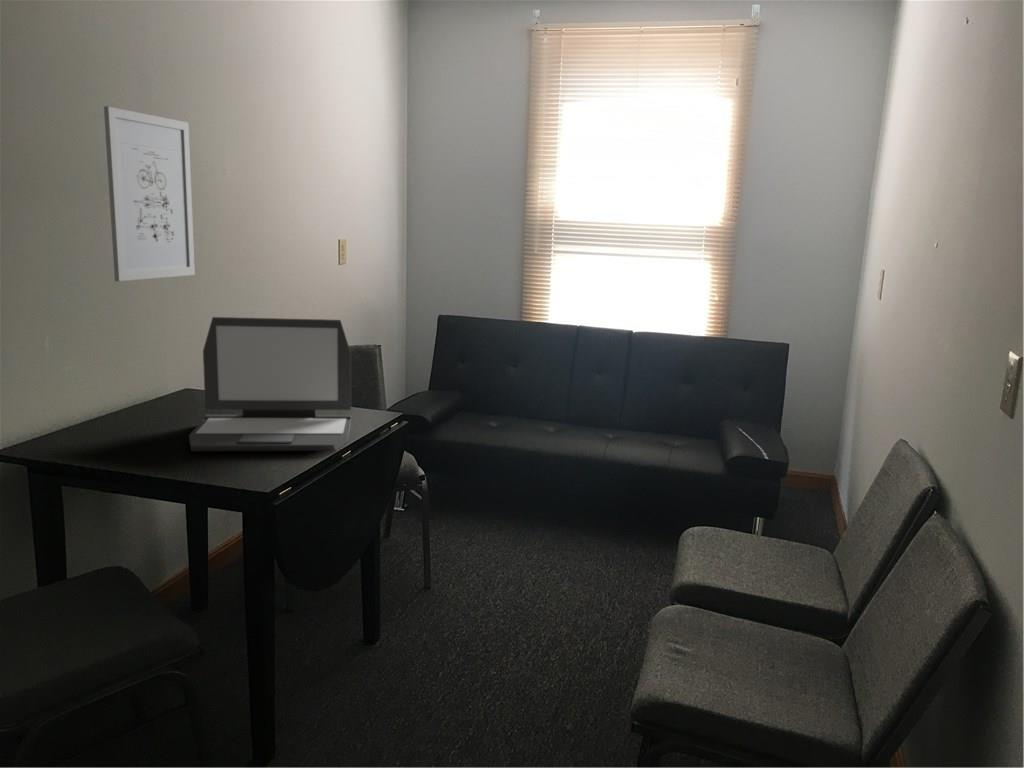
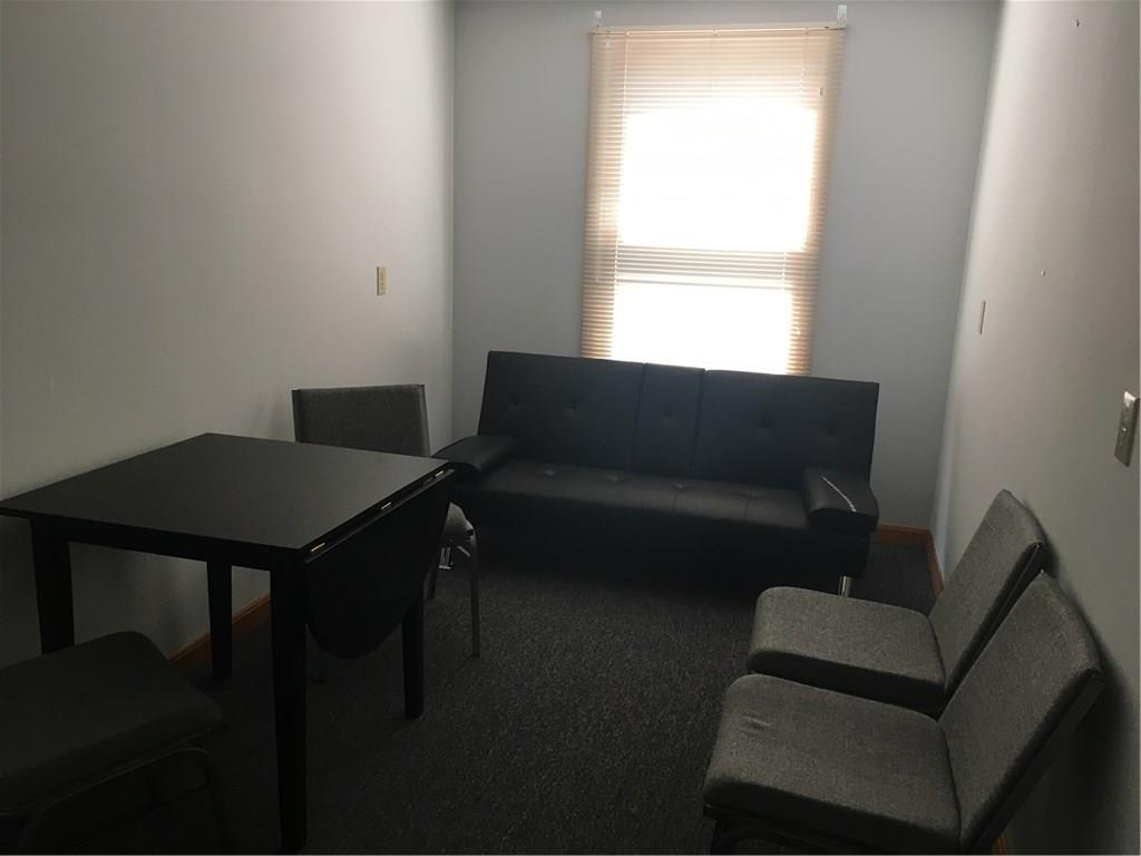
- wall art (153, 198)
- laptop (271, 381)
